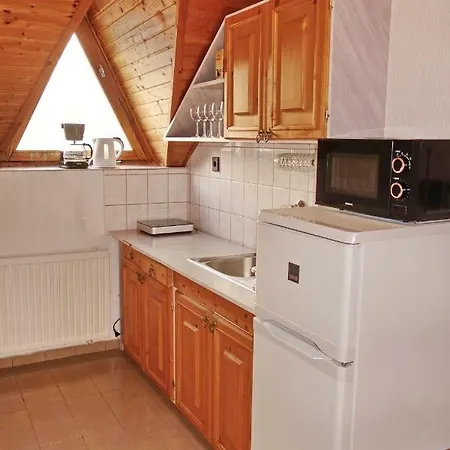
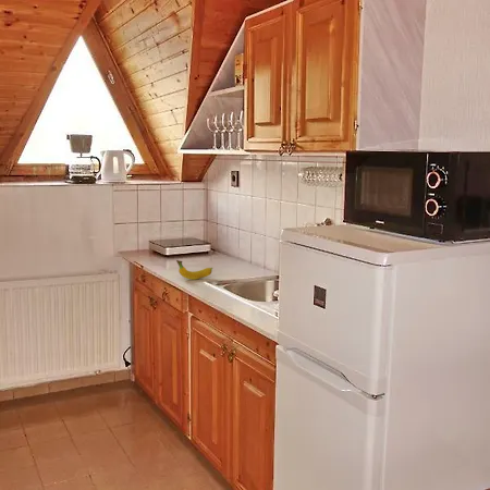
+ fruit (194, 271)
